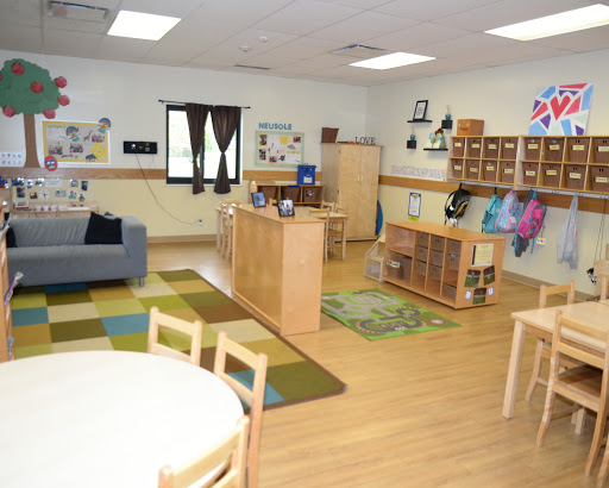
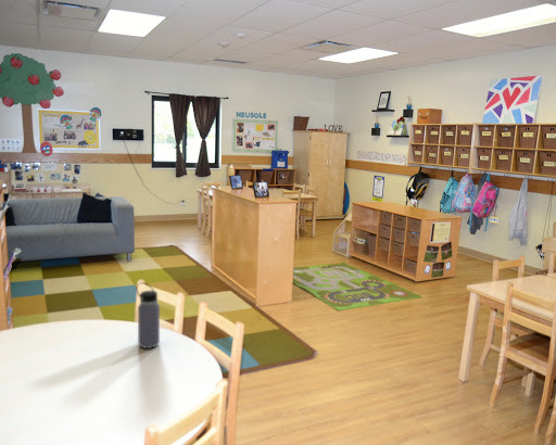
+ water bottle (148, 315)
